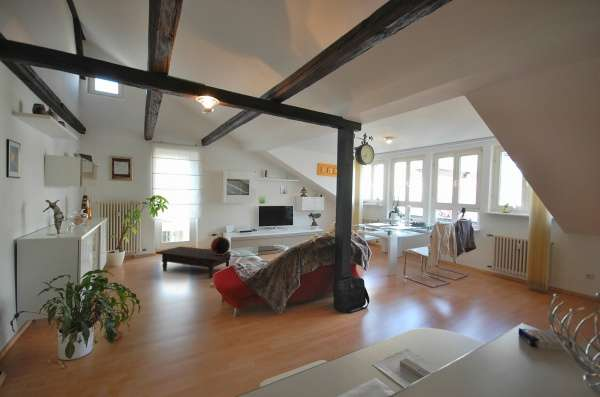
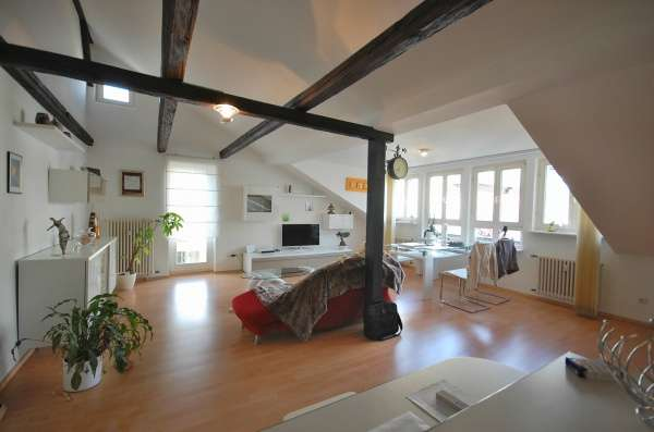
- coffee table (196, 261)
- decorative globe (220, 245)
